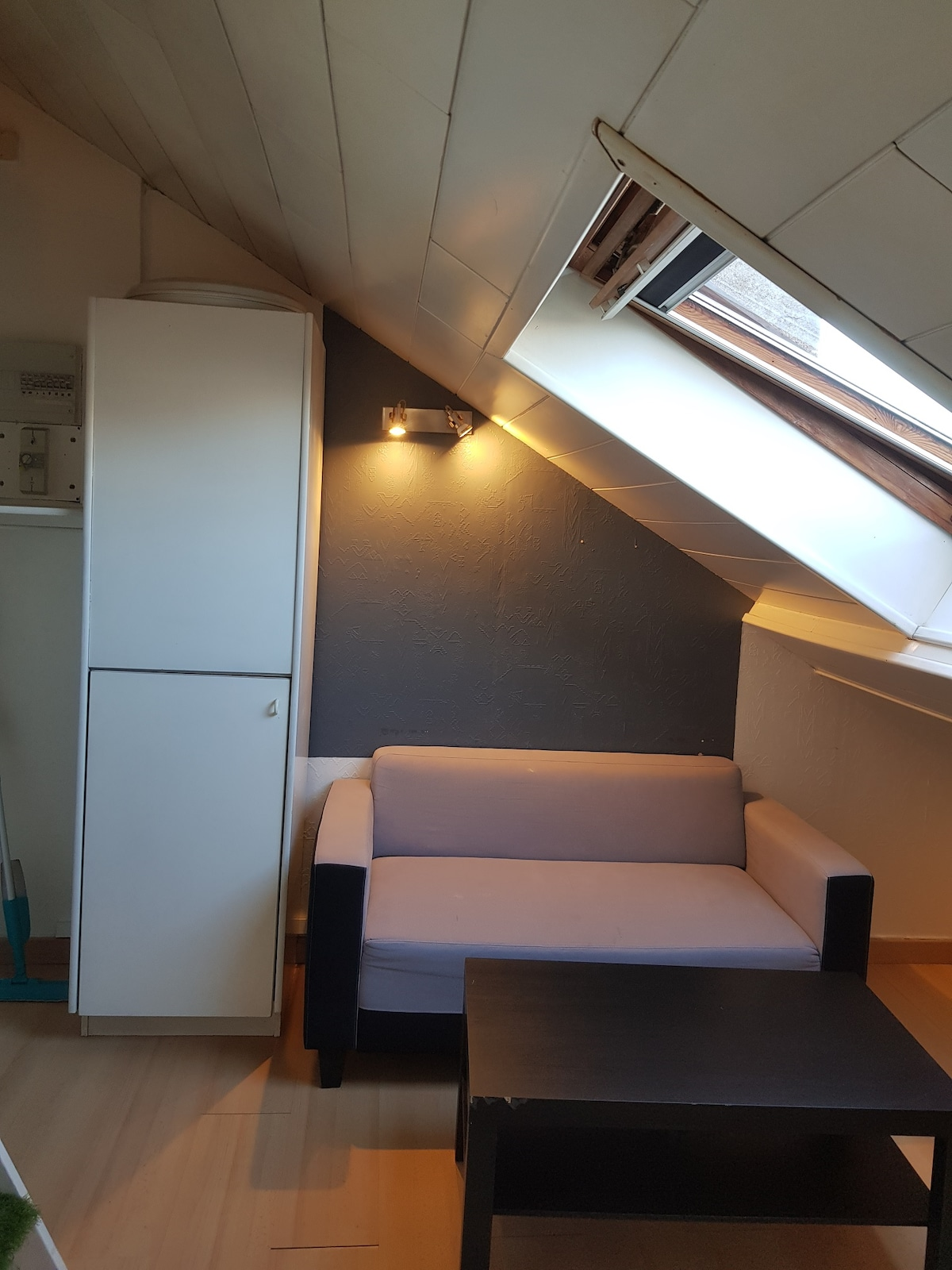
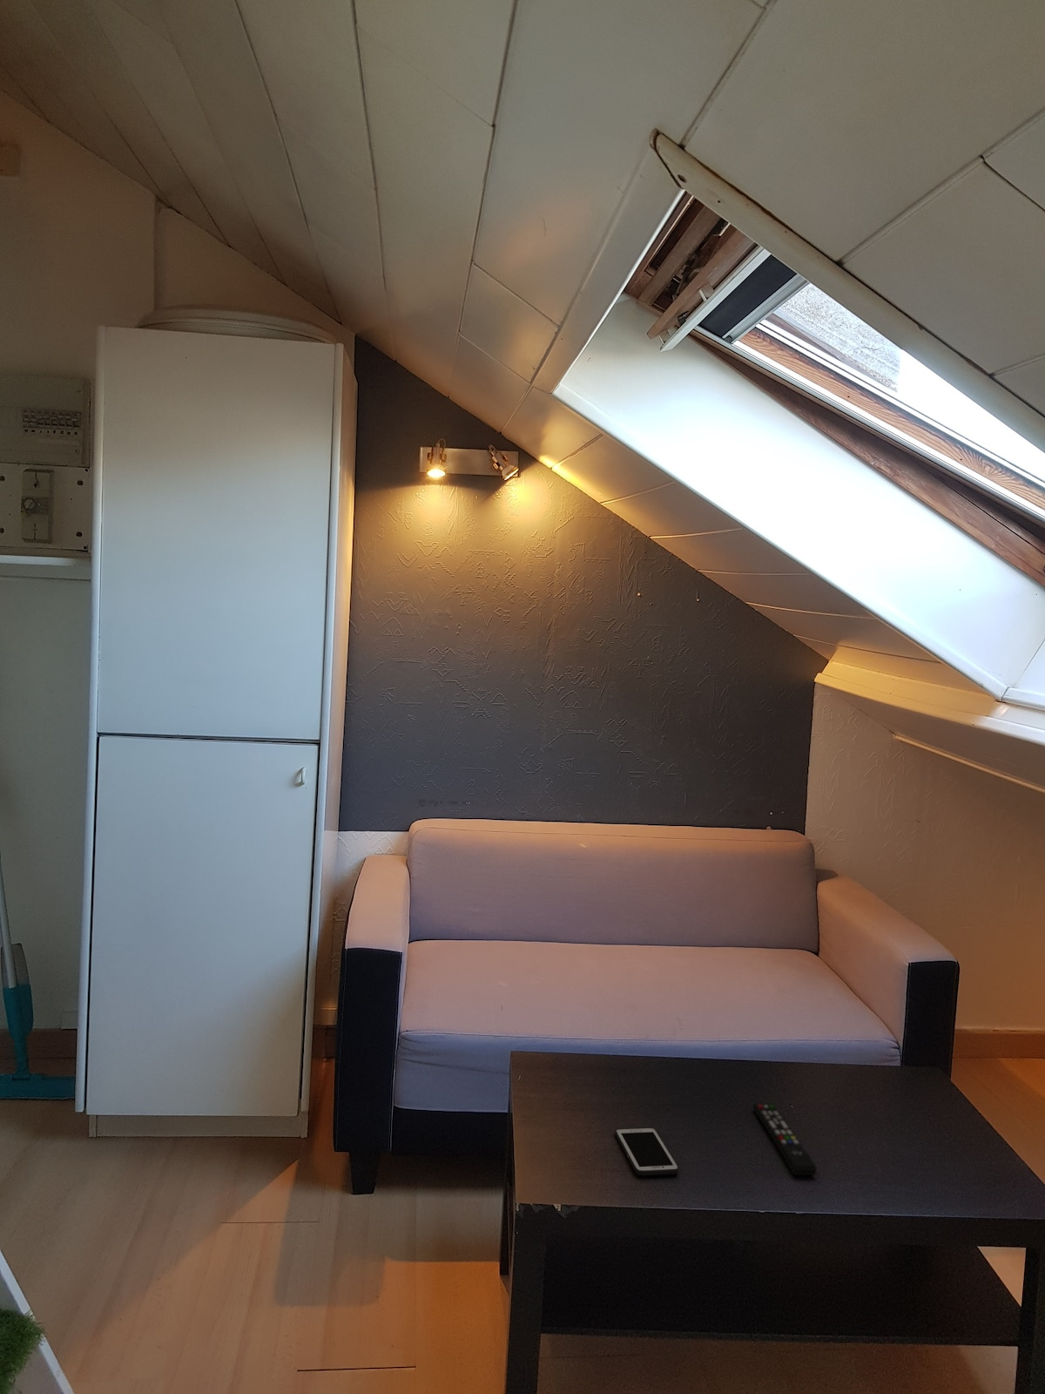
+ remote control (783, 1136)
+ cell phone (645, 1150)
